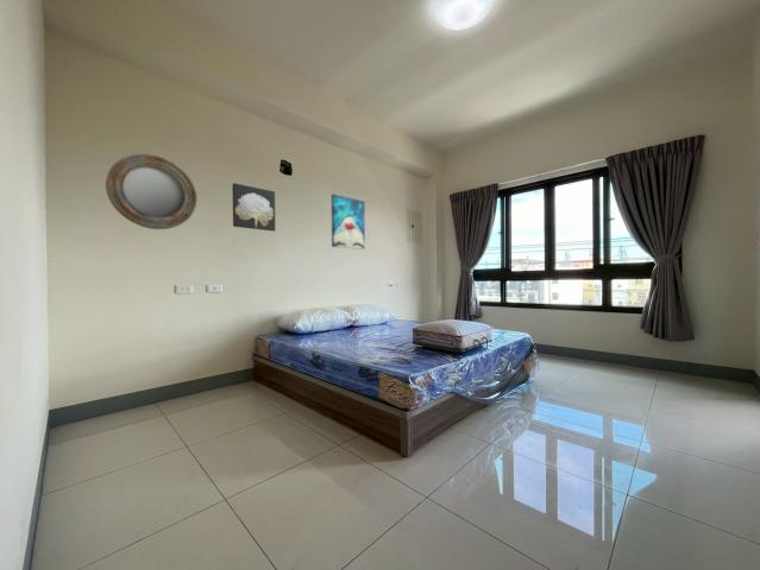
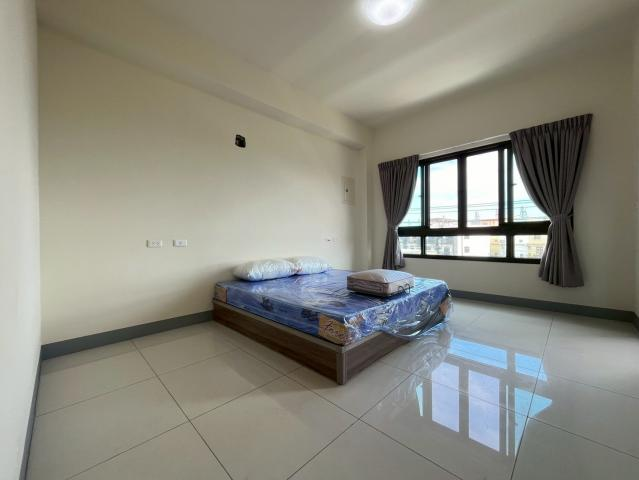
- wall art (348, 222)
- wall art (255, 208)
- home mirror (155, 192)
